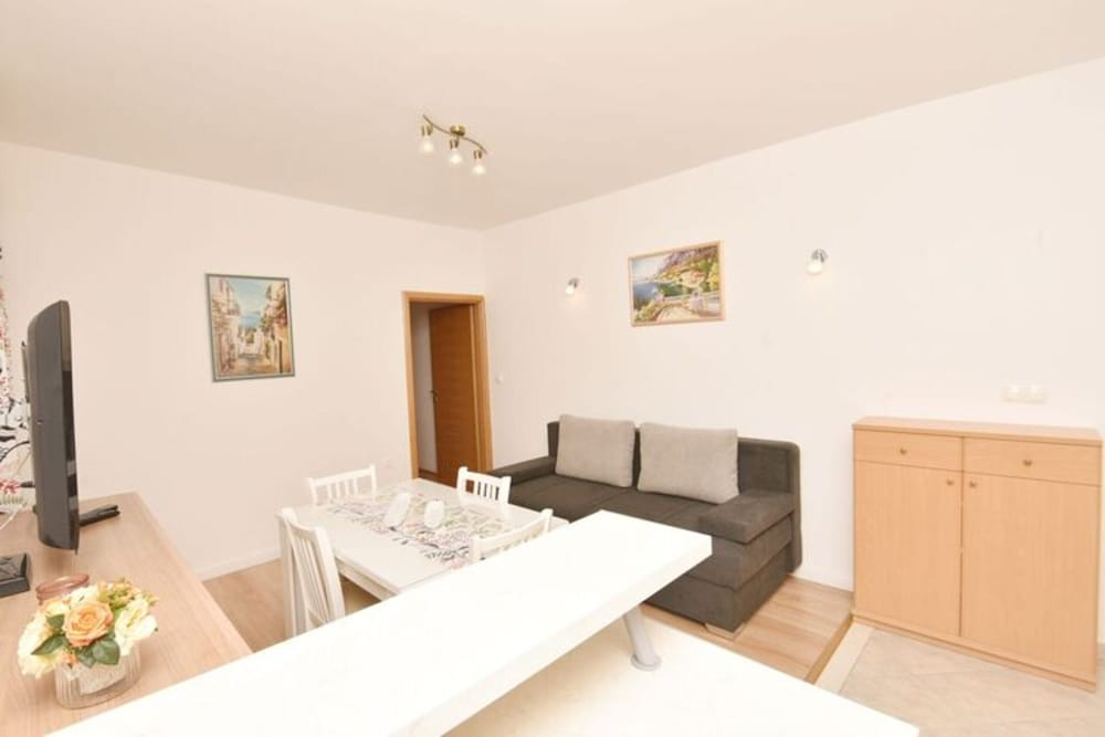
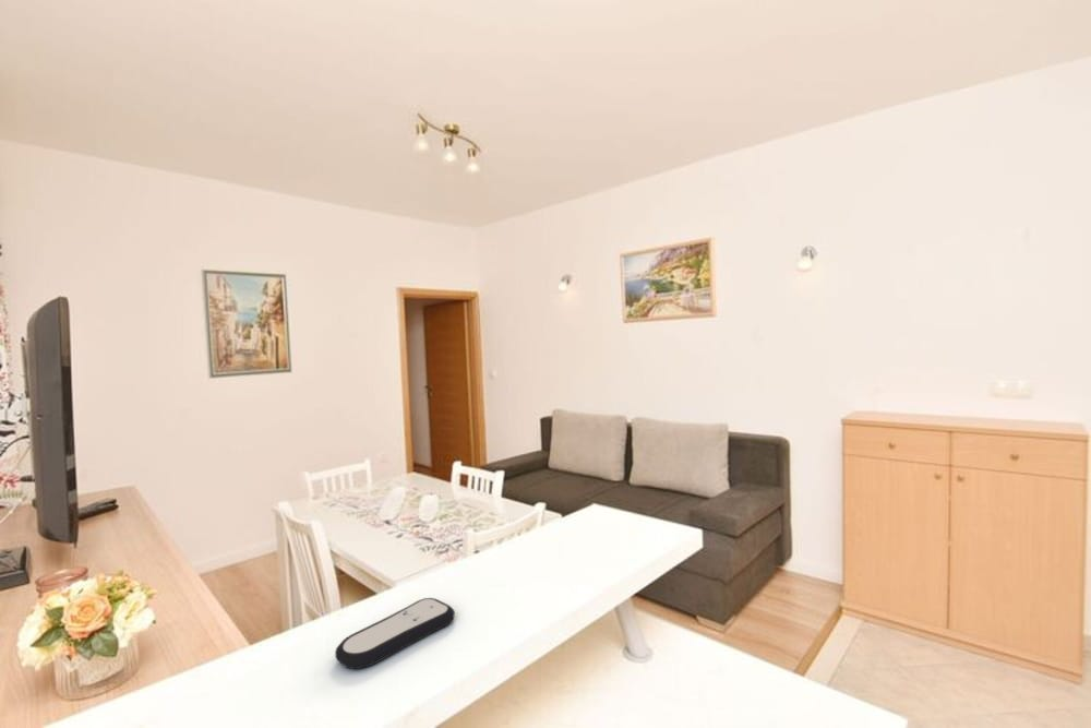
+ remote control (397, 630)
